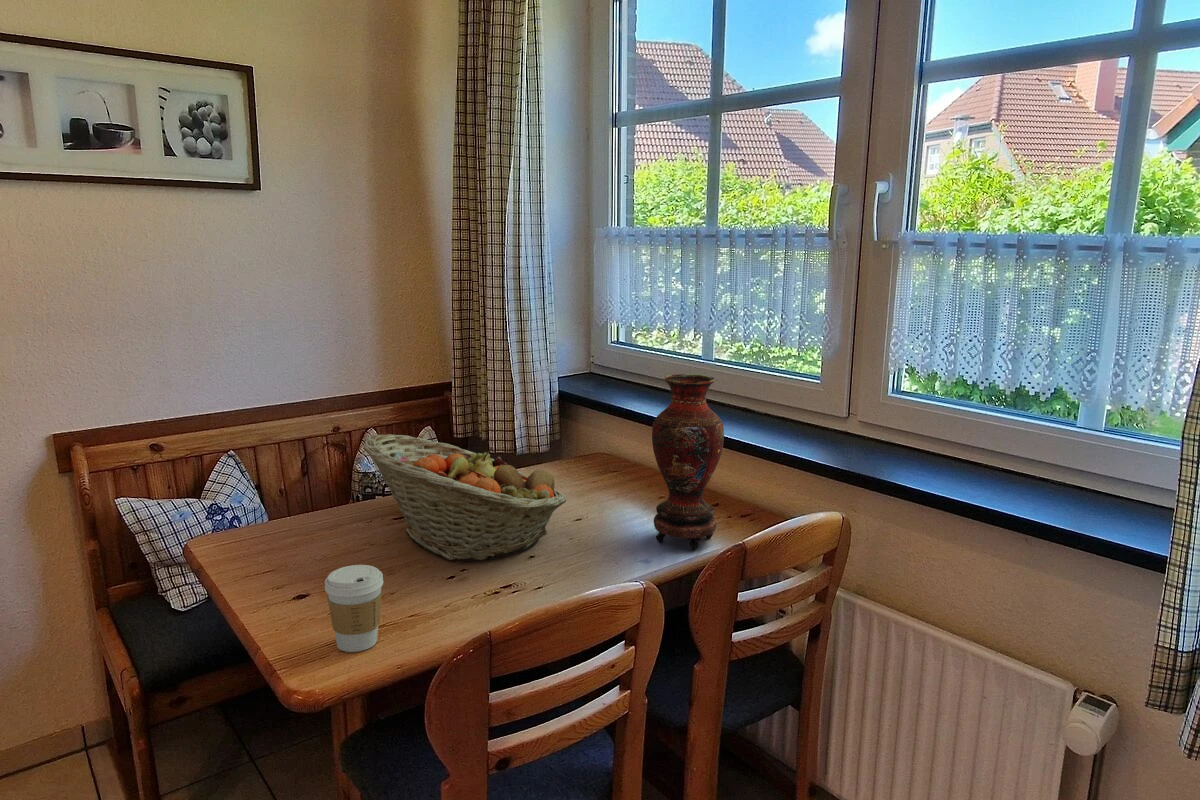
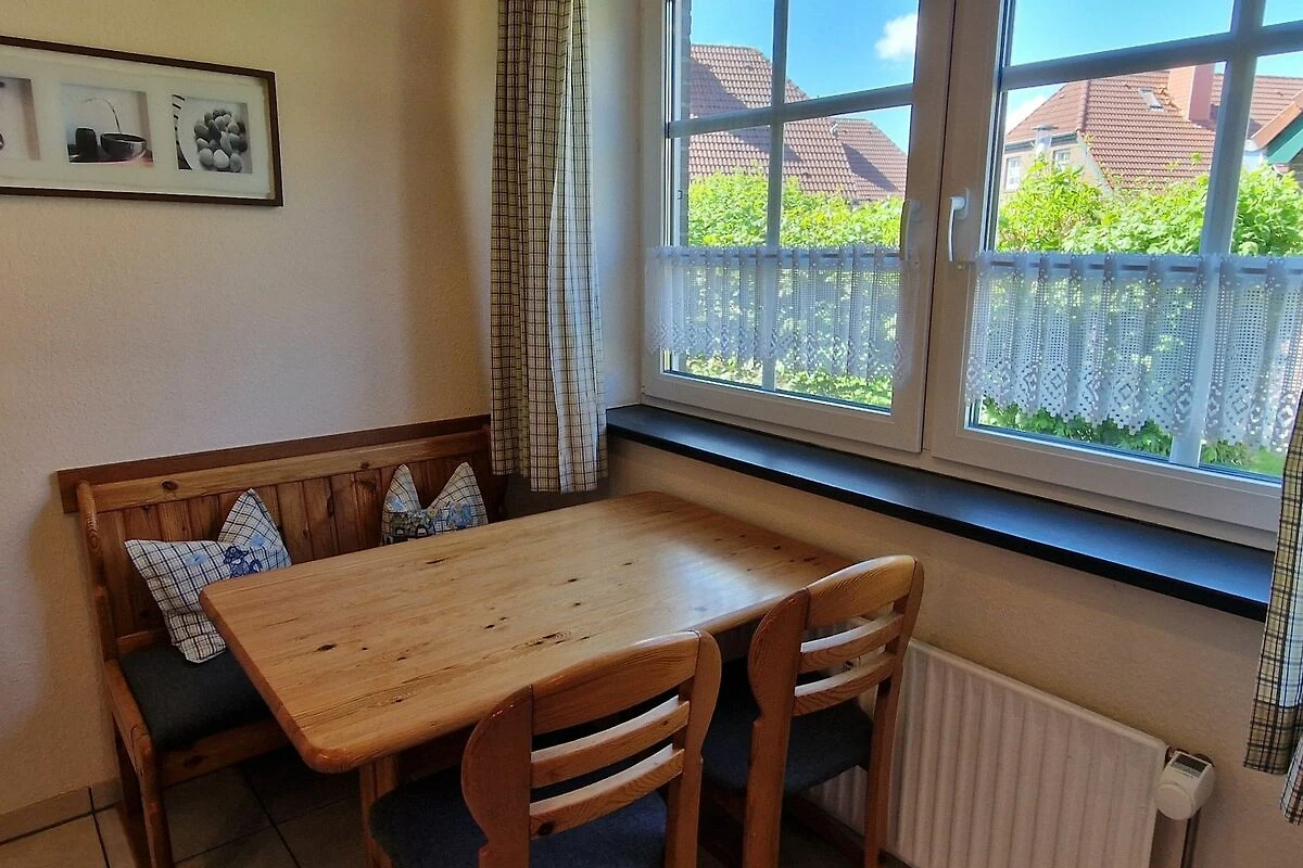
- fruit basket (464, 486)
- coffee cup (355, 607)
- vase (686, 460)
